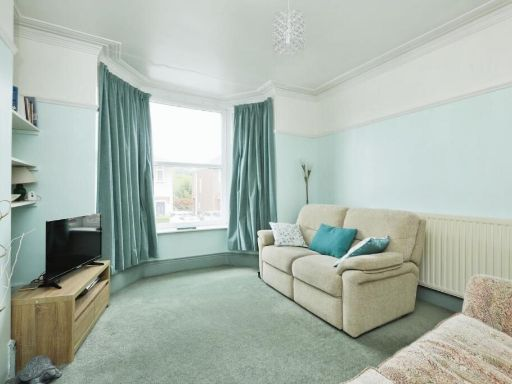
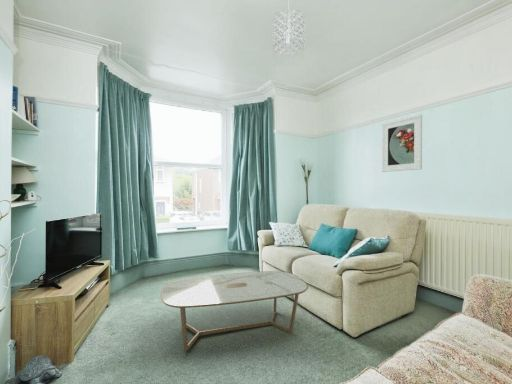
+ coffee table (236, 303)
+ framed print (400, 145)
